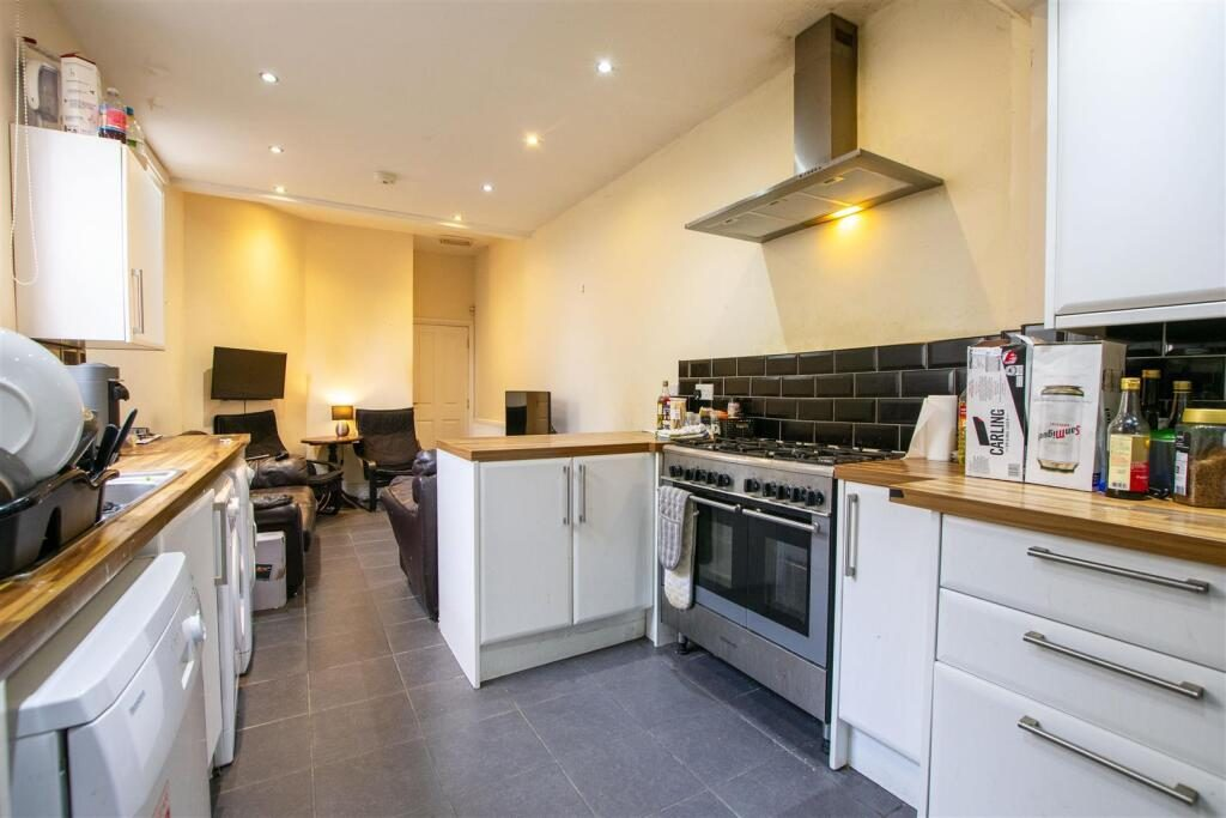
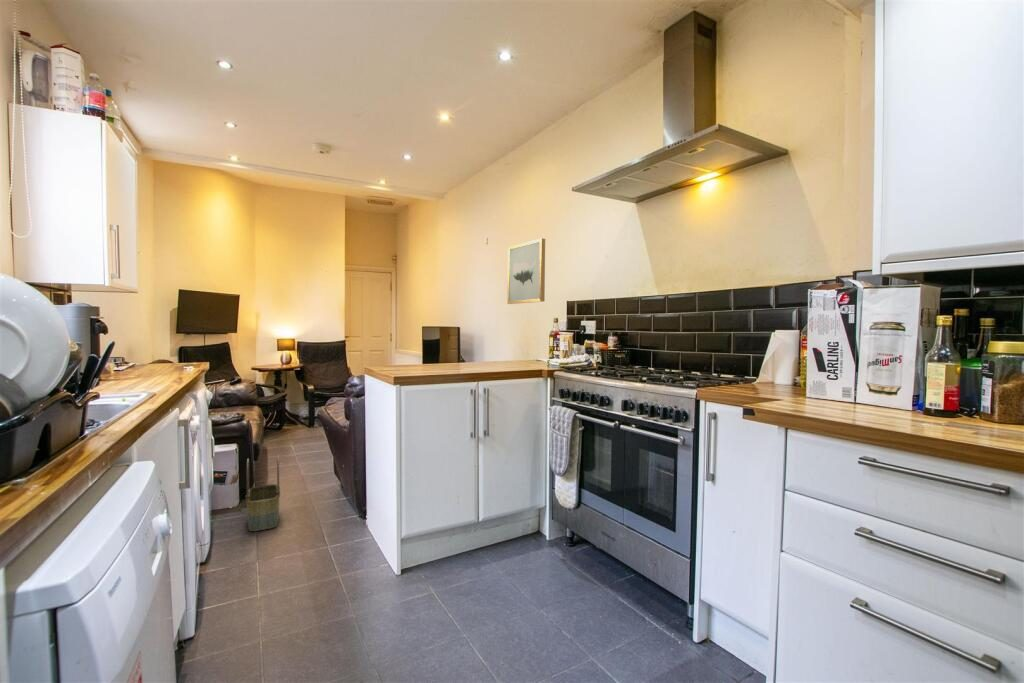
+ wall art (525, 273)
+ basket (263, 489)
